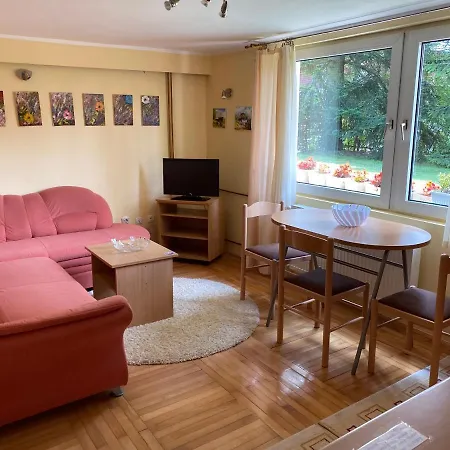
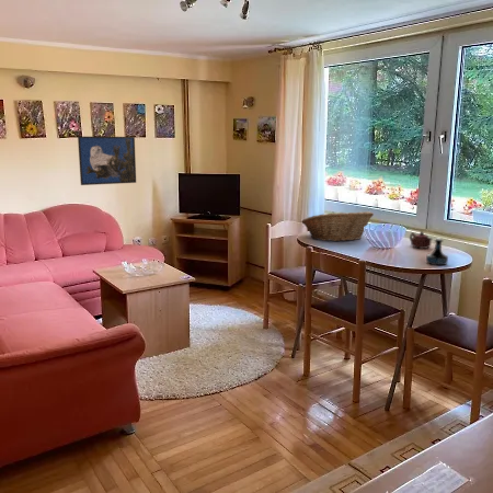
+ tequila bottle (437, 251)
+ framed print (107, 160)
+ teapot (421, 239)
+ fruit basket (337, 223)
